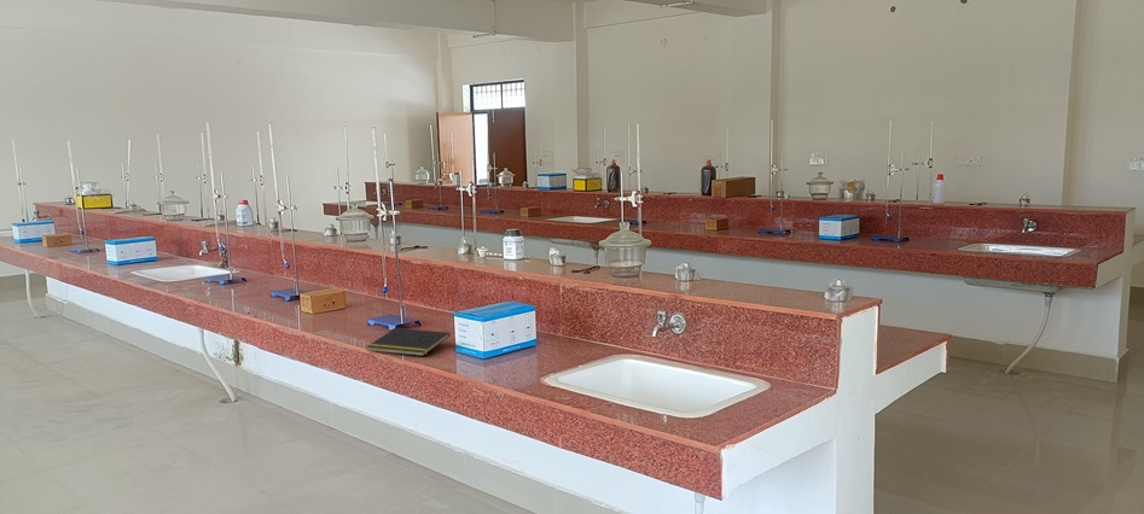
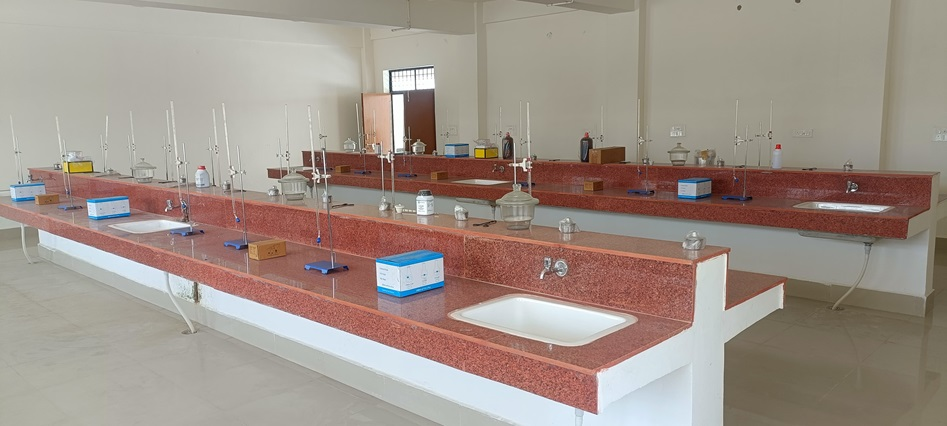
- notepad (408, 340)
